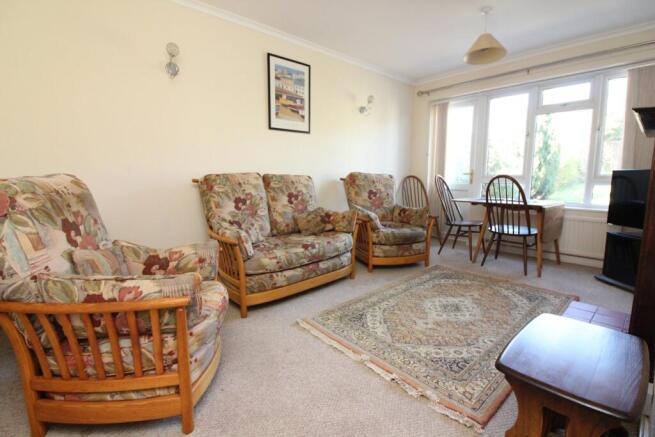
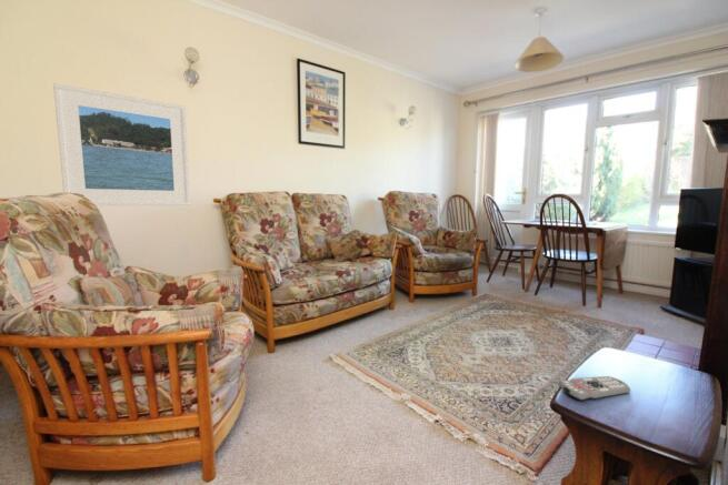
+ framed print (130, 151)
+ remote control (595, 387)
